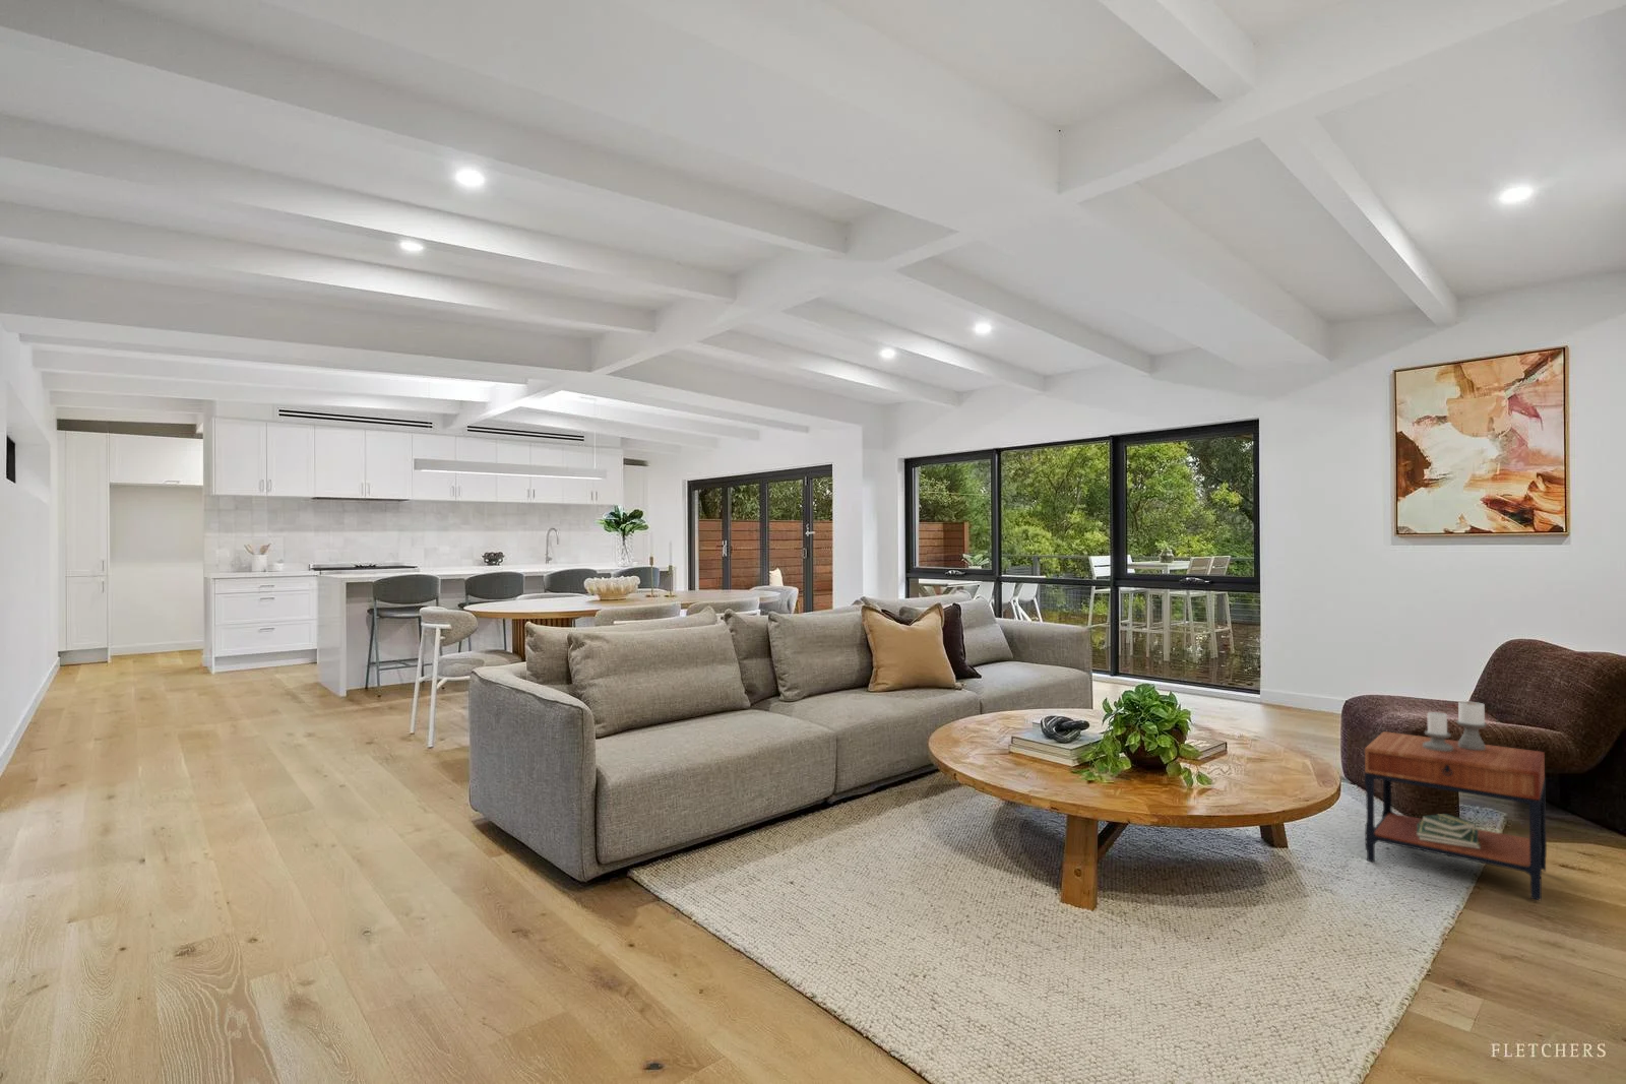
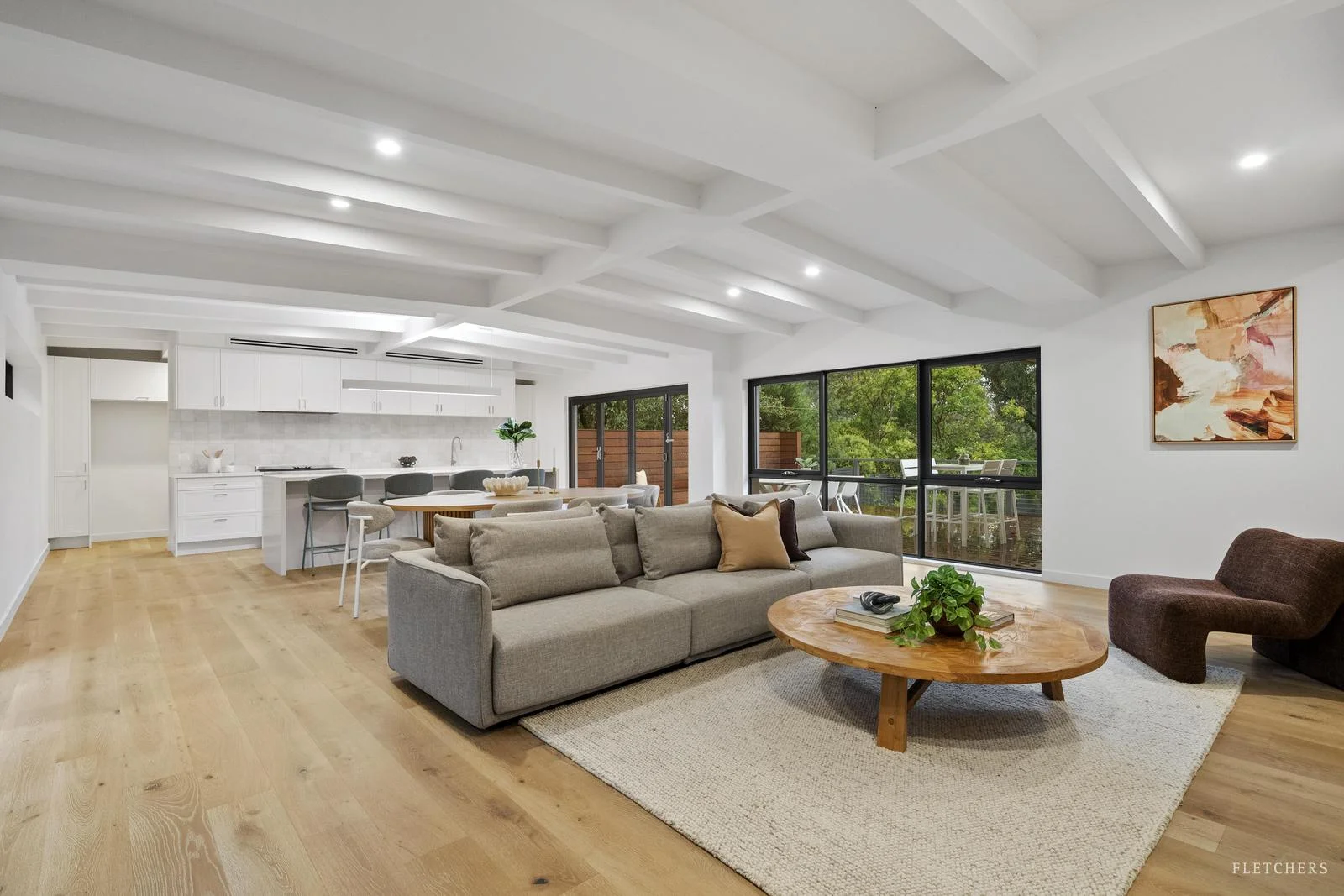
- side table (1453, 784)
